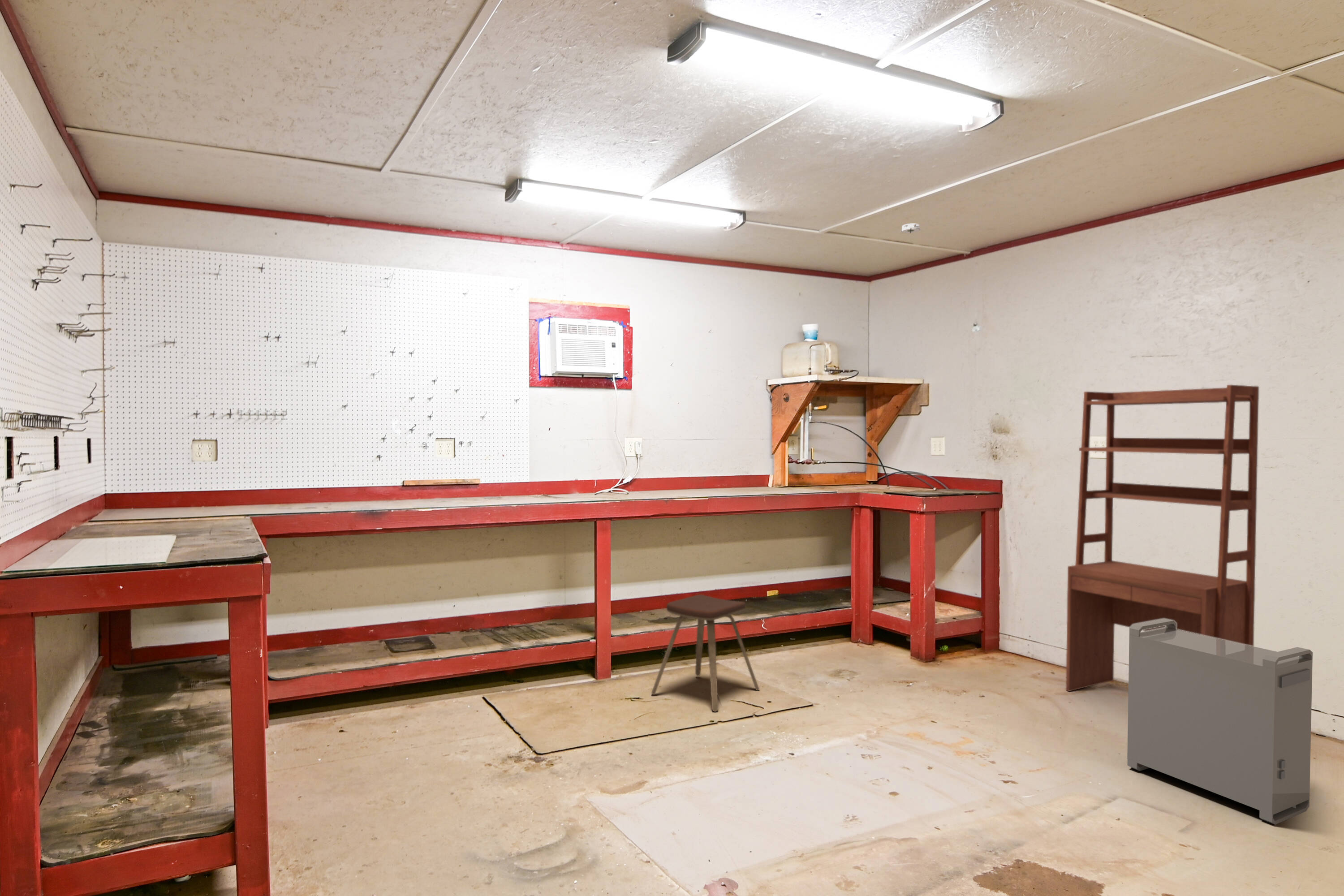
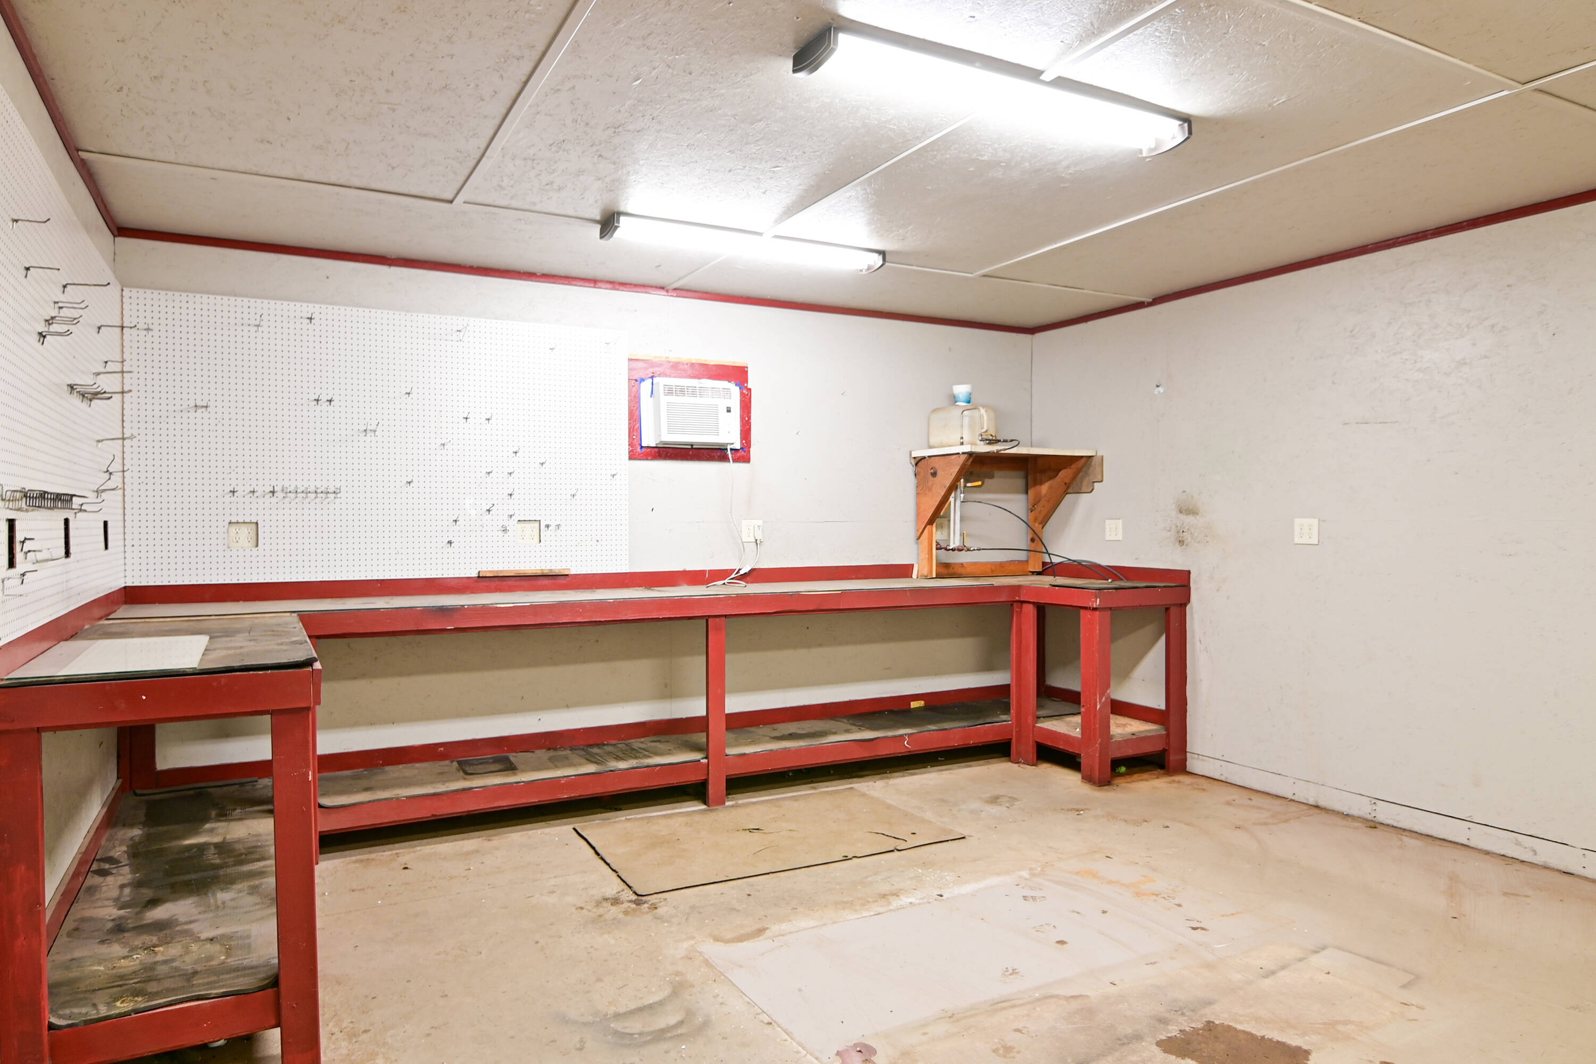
- smoke detector (910, 228)
- shelving unit (1150, 566)
- music stool (708, 647)
- storage bin (1215, 712)
